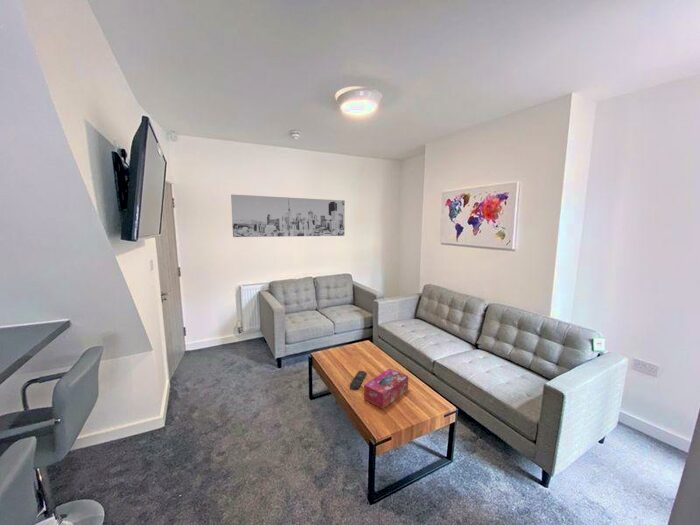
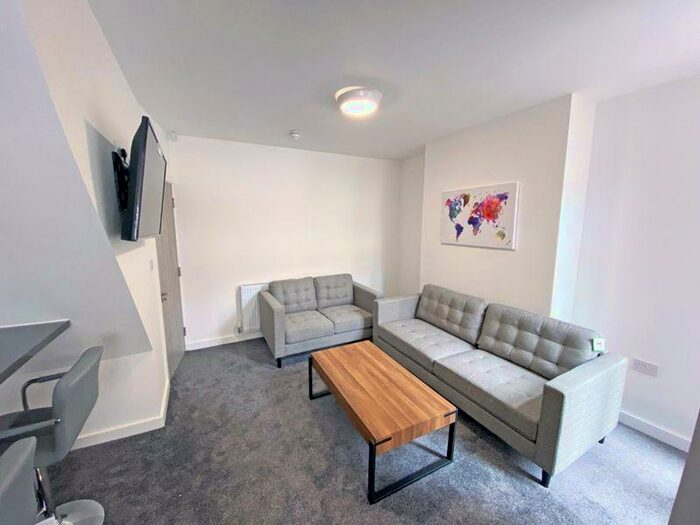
- wall art (293, 217)
- remote control (358, 379)
- tissue box (386, 387)
